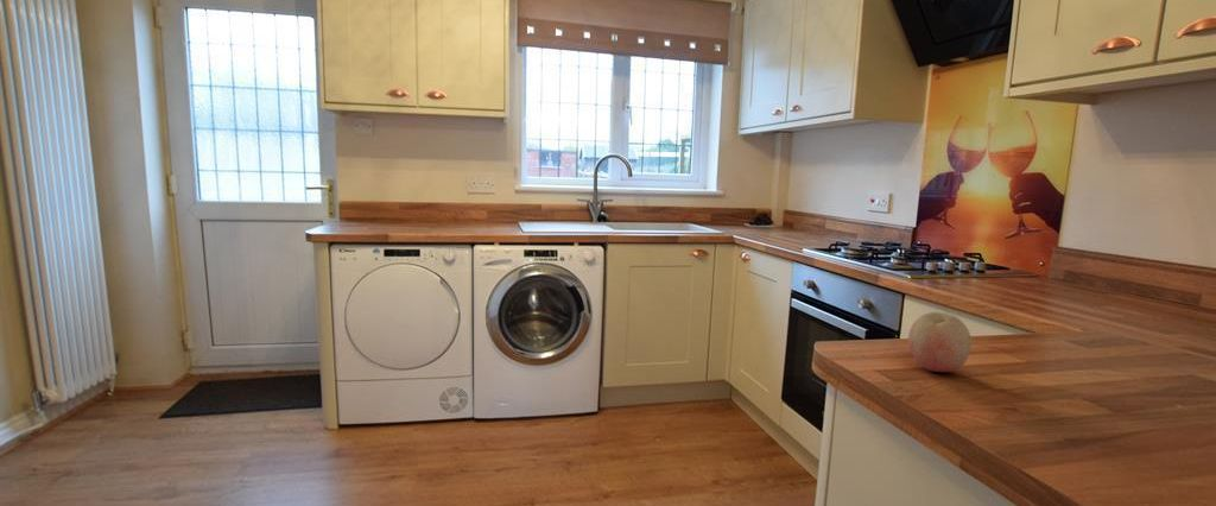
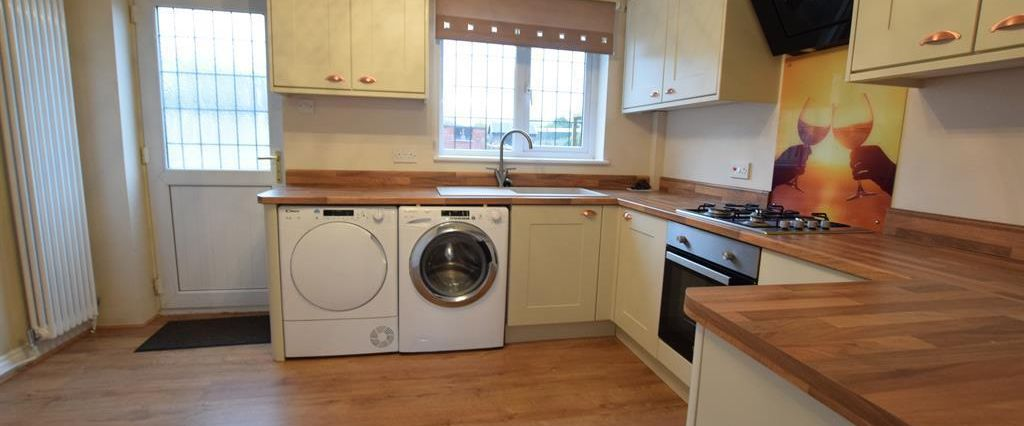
- fruit (938, 341)
